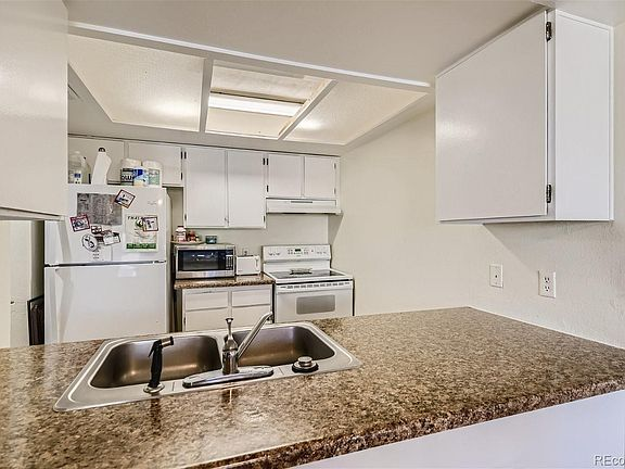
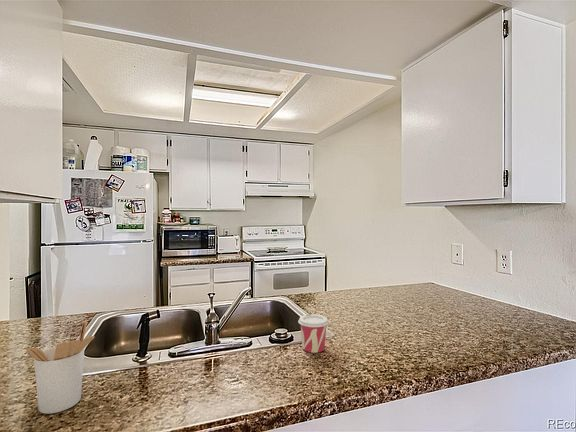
+ cup (313, 333)
+ utensil holder (65, 367)
